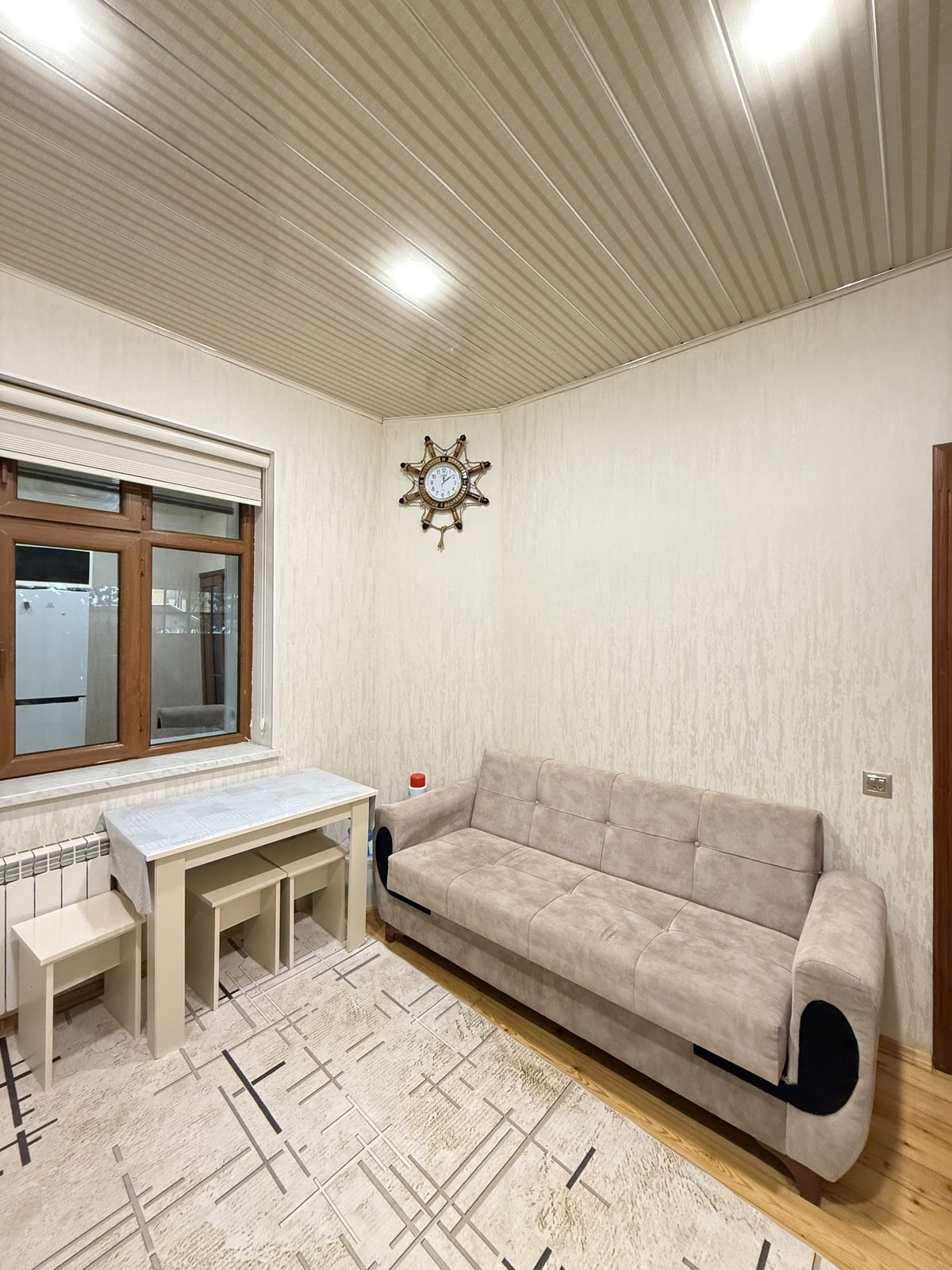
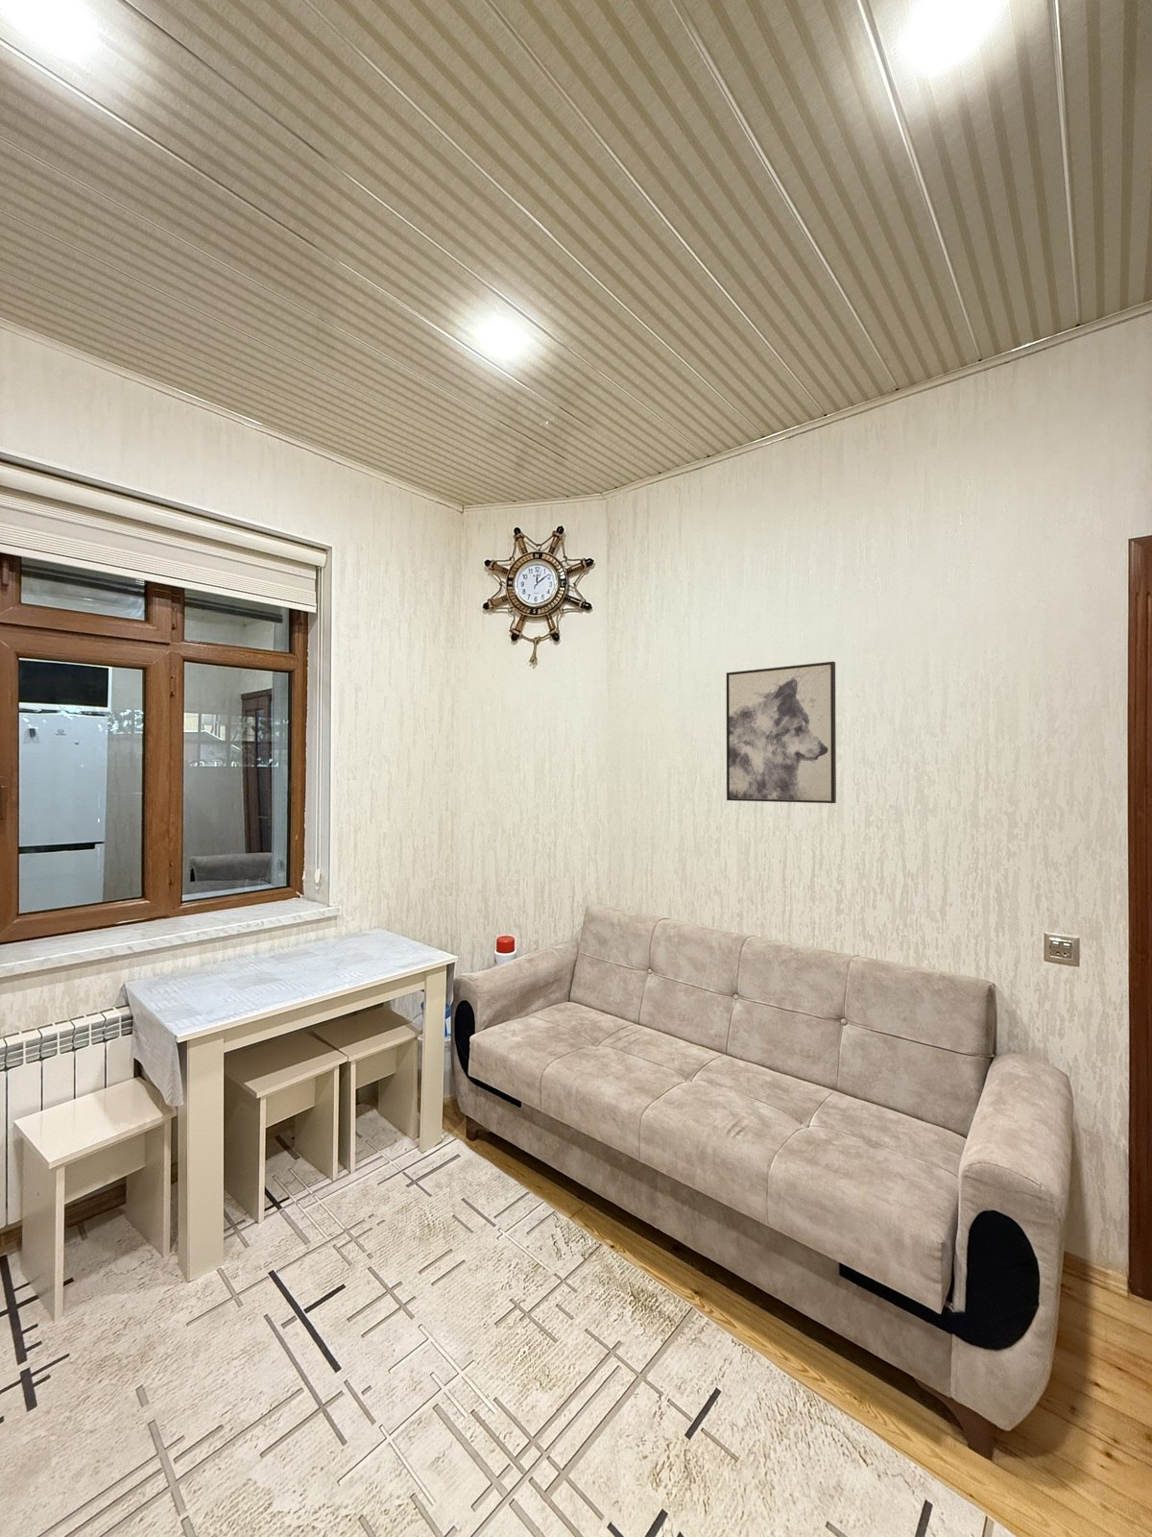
+ wall art (778, 733)
